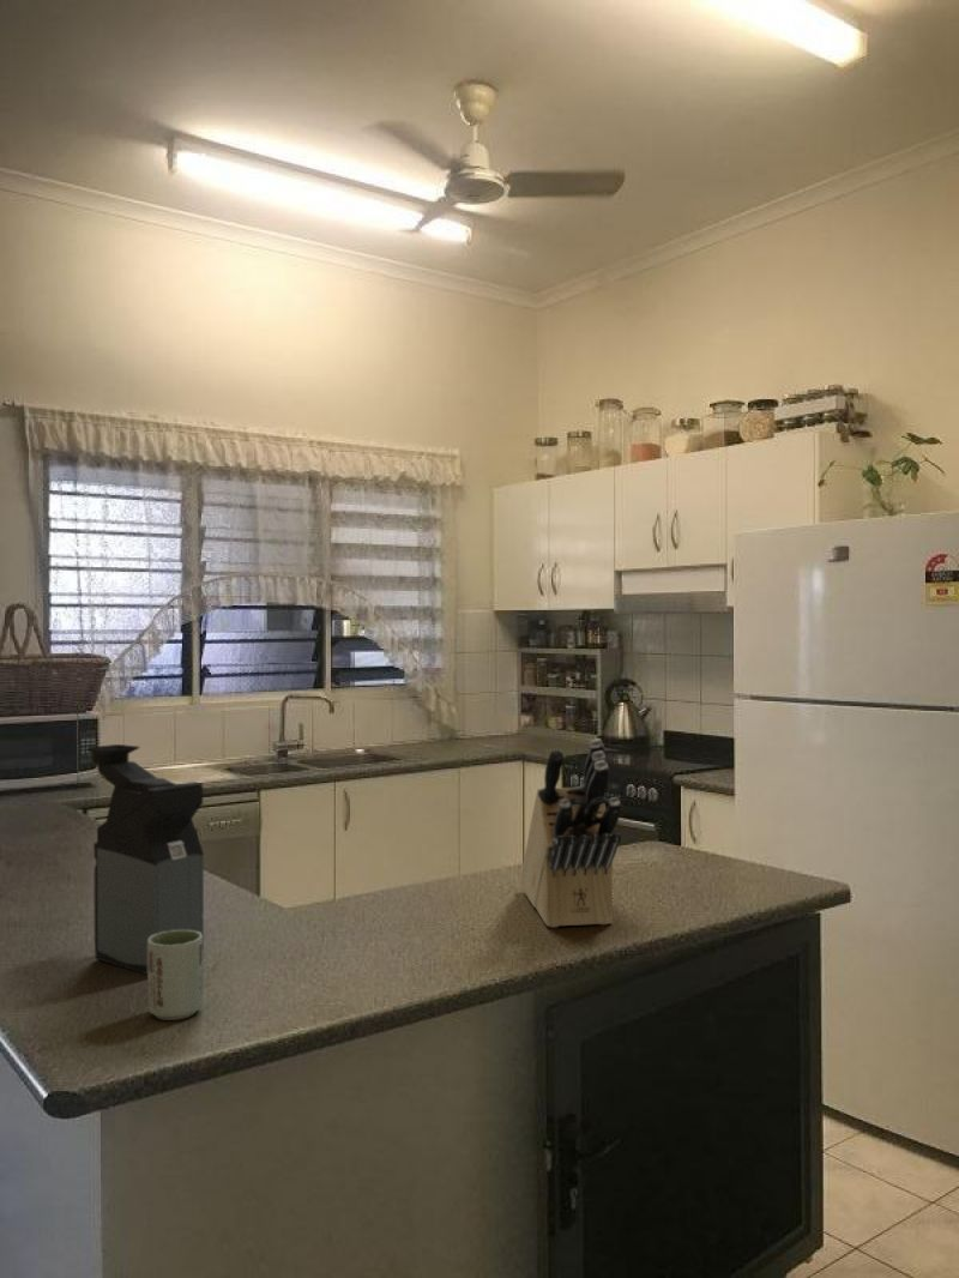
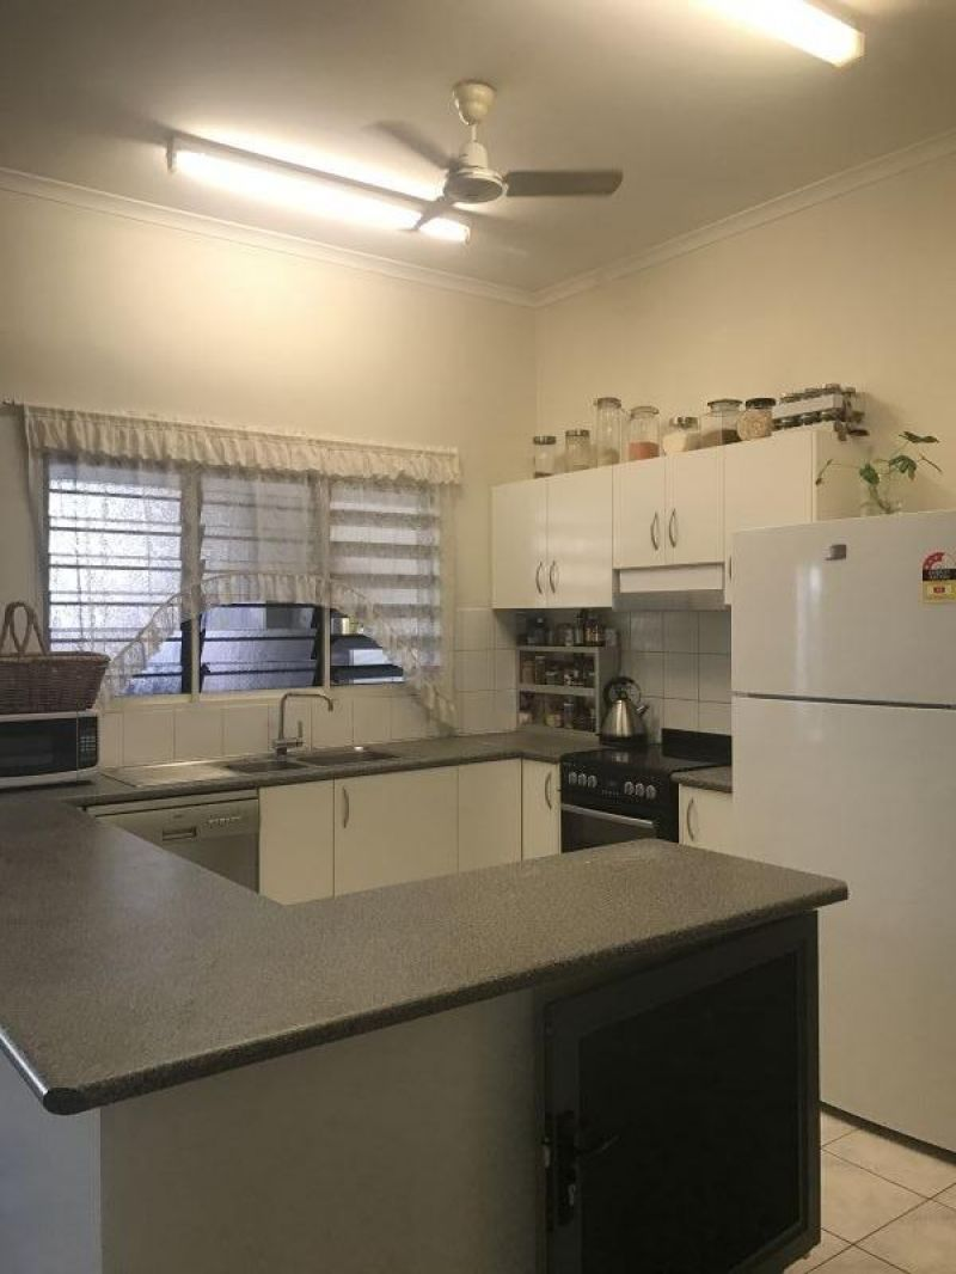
- cup (175, 975)
- knife block (568, 824)
- coffee maker (144, 855)
